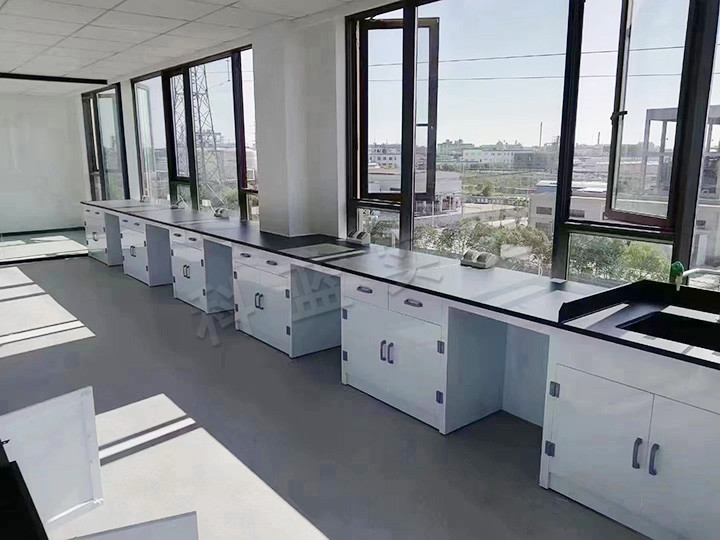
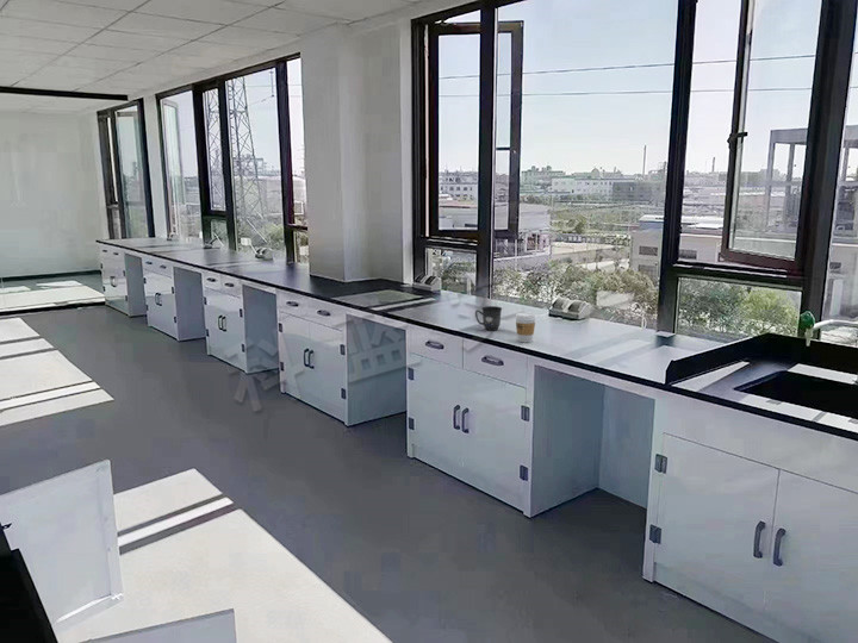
+ mug (487, 318)
+ coffee cup (524, 326)
